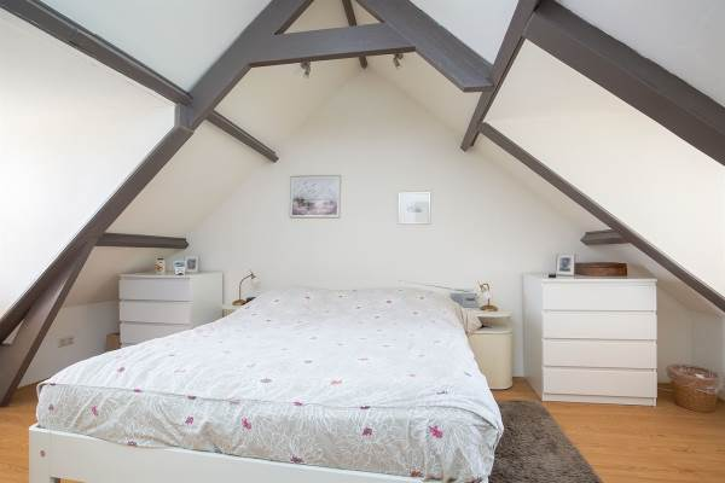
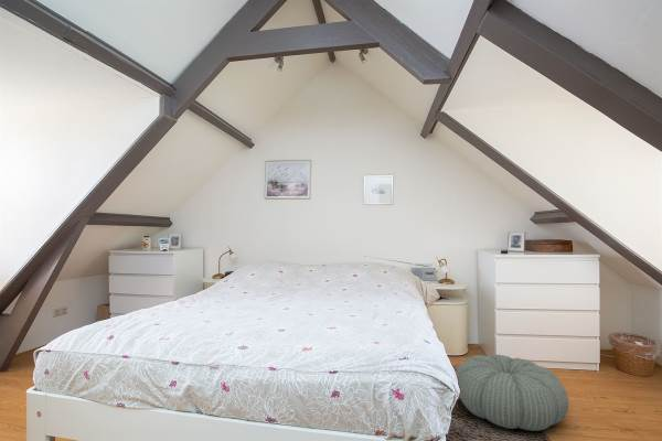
+ pouf (508, 388)
